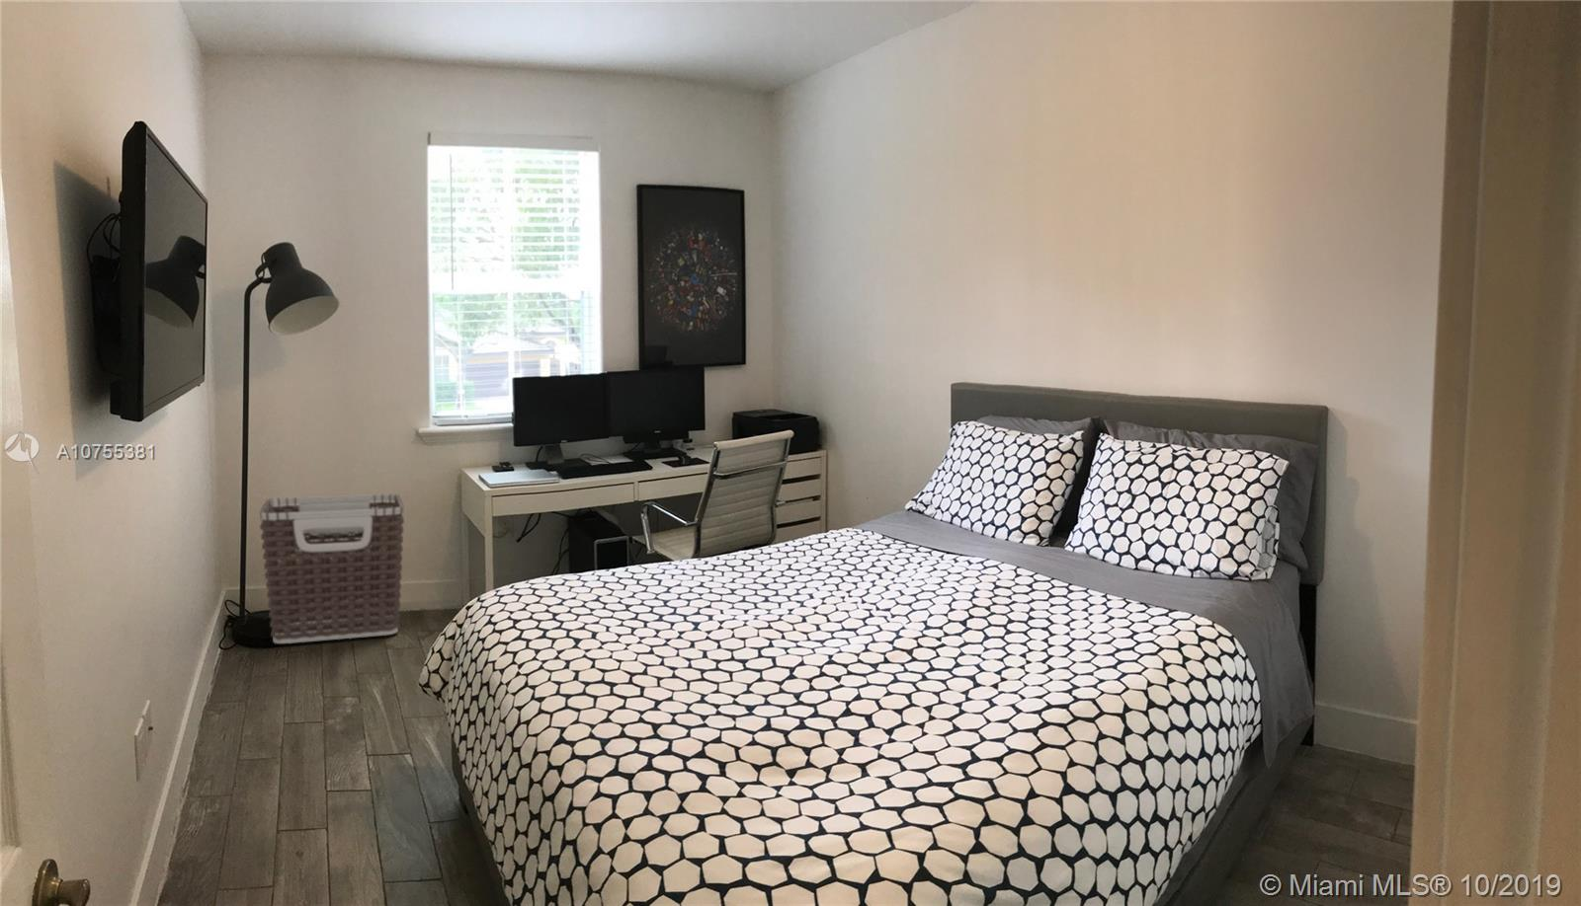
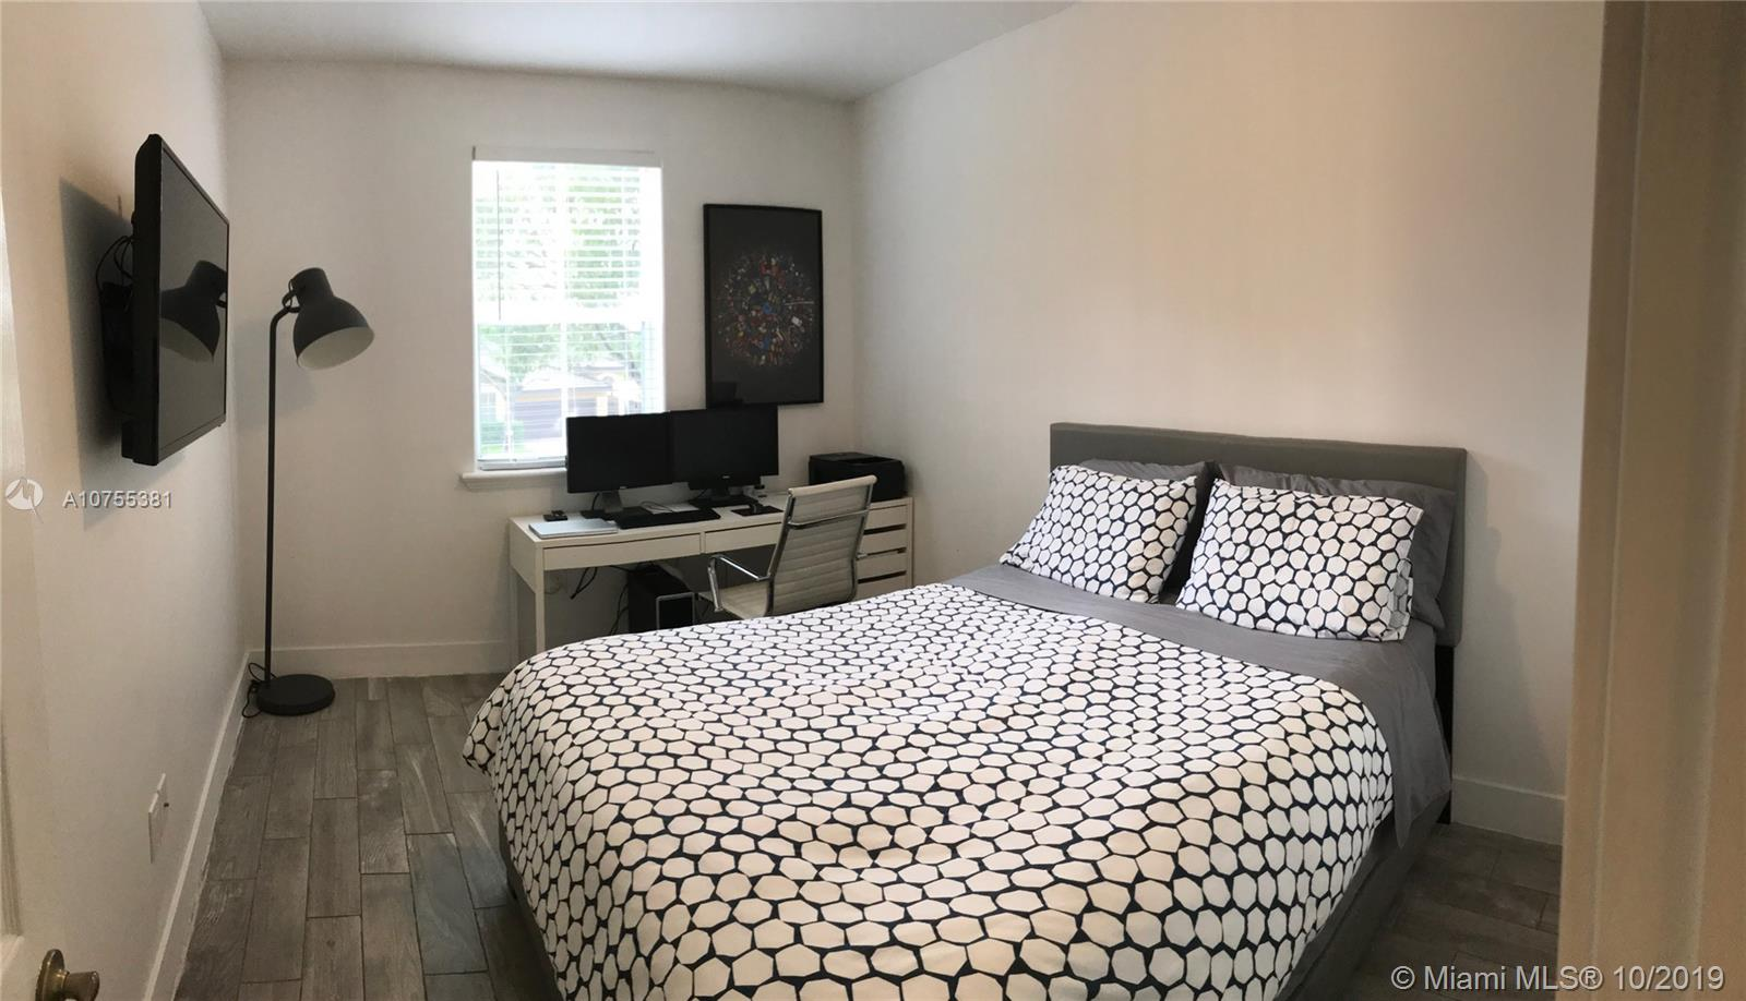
- clothes hamper (334, 564)
